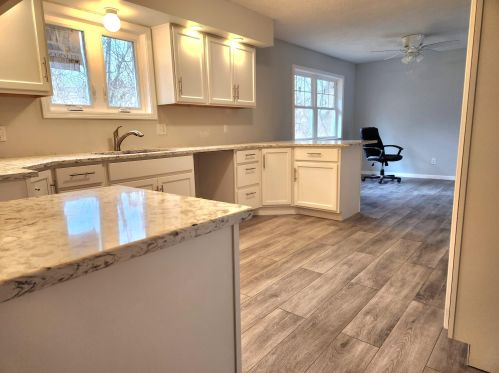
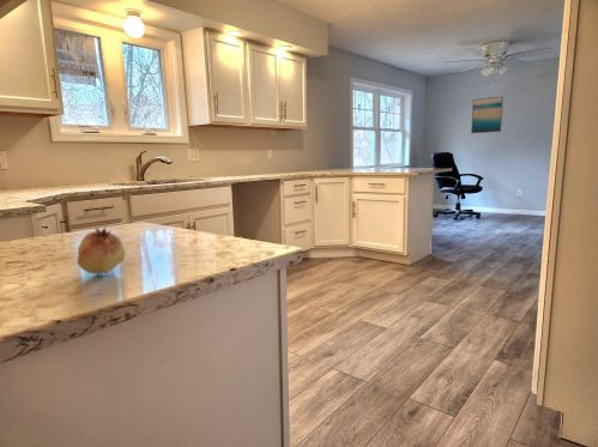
+ fruit (101, 249)
+ wall art (487, 115)
